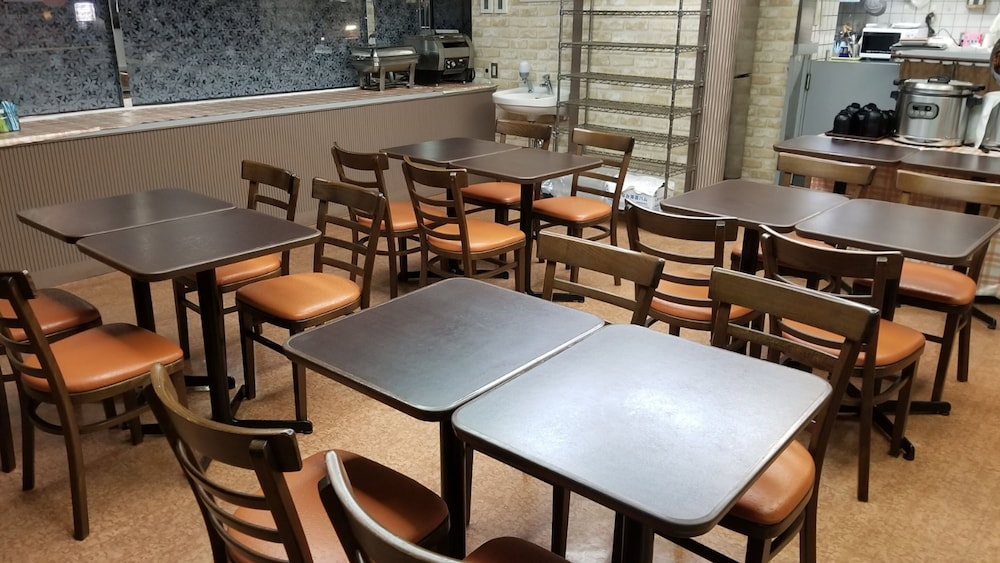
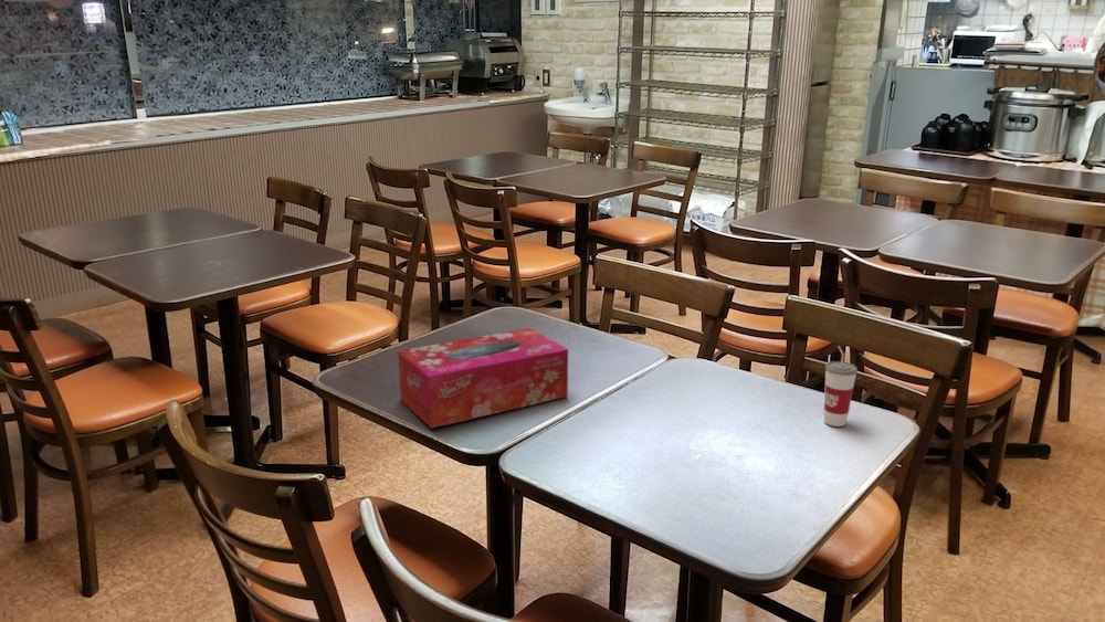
+ tissue box (484, 373)
+ cup (839, 384)
